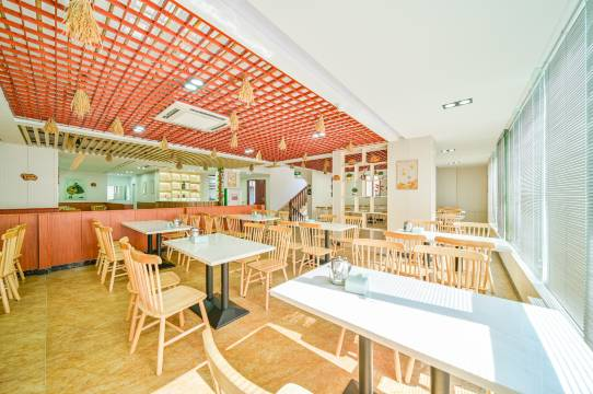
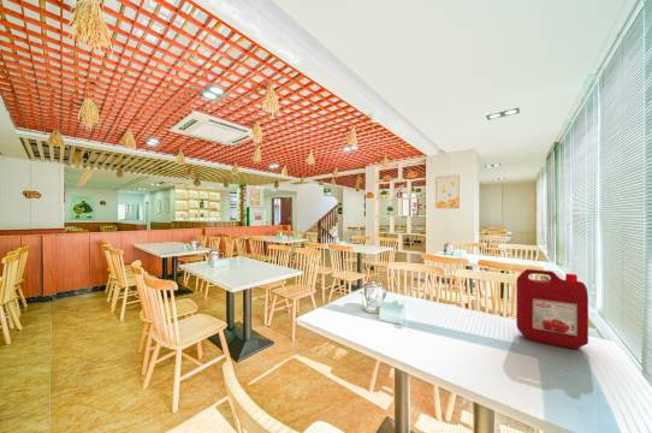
+ ketchup jug (550, 306)
